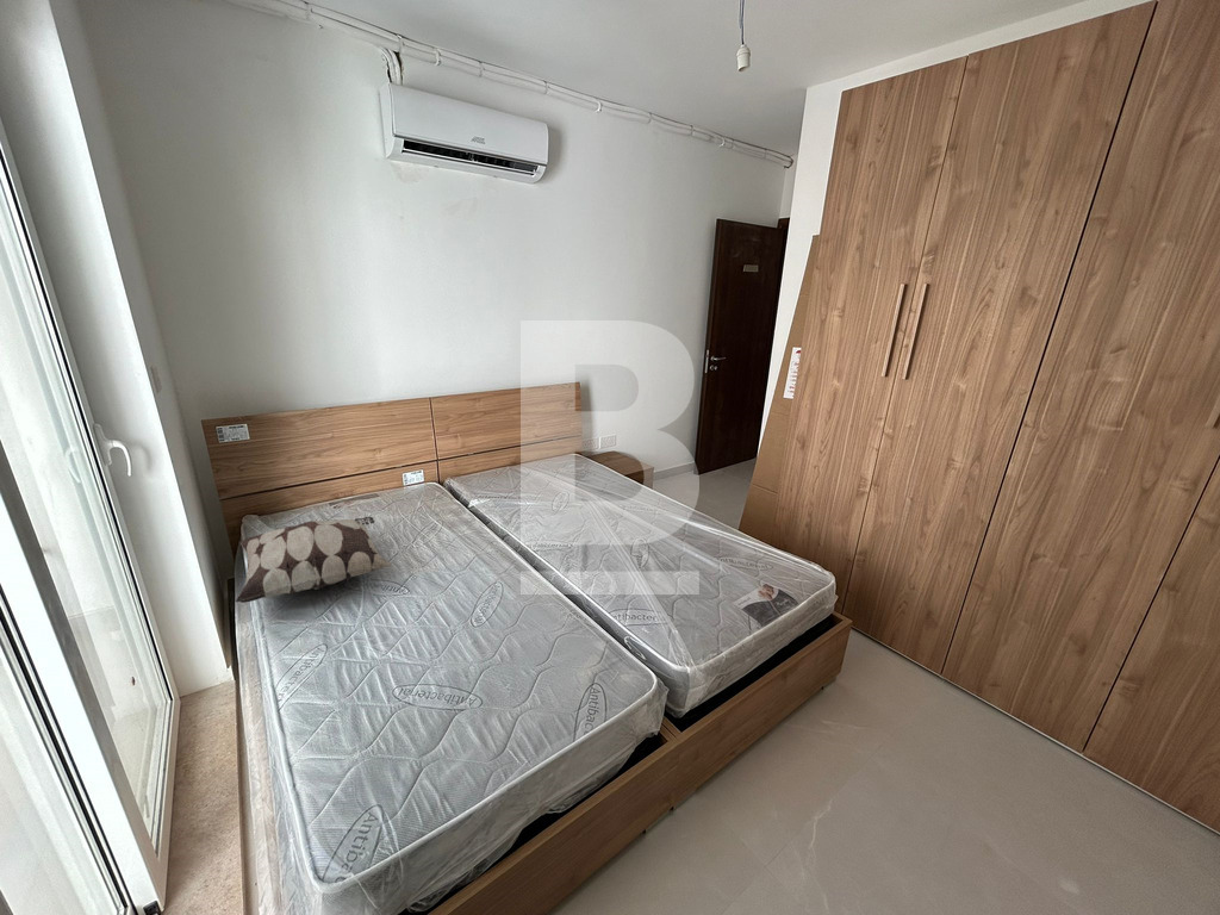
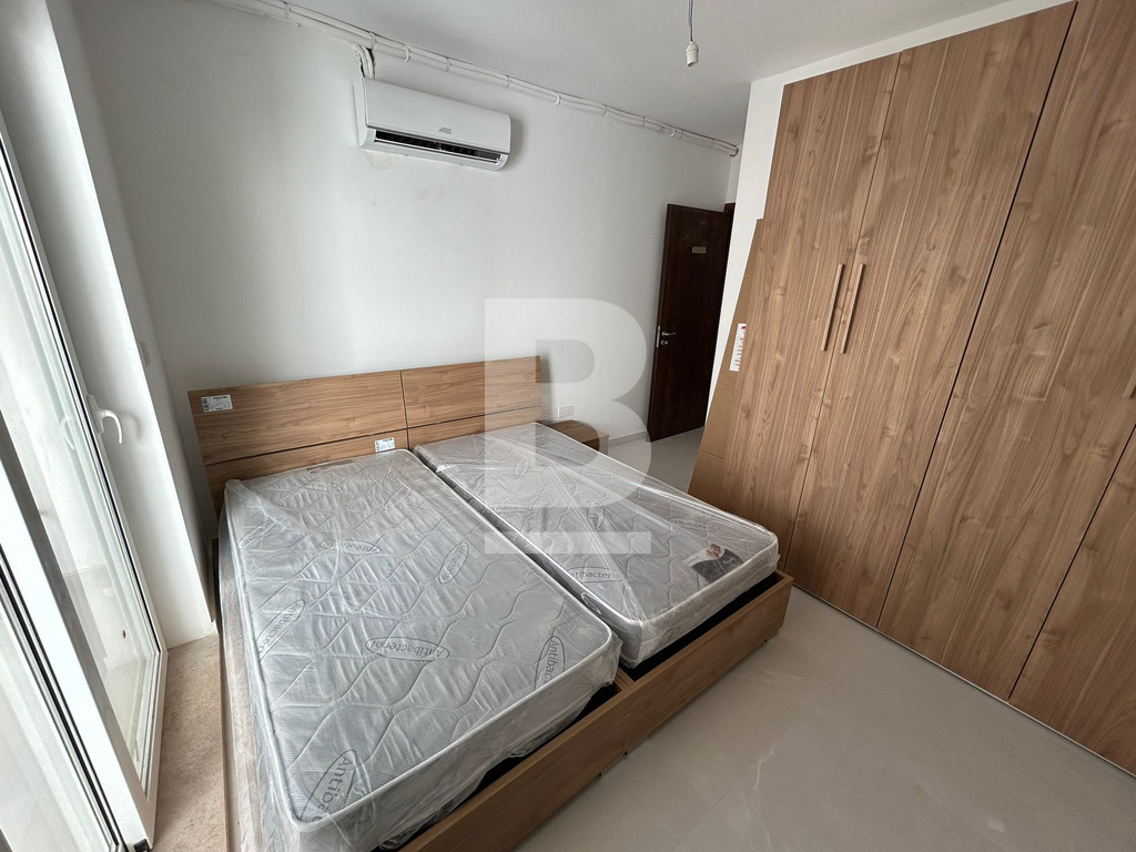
- decorative pillow (315, 552)
